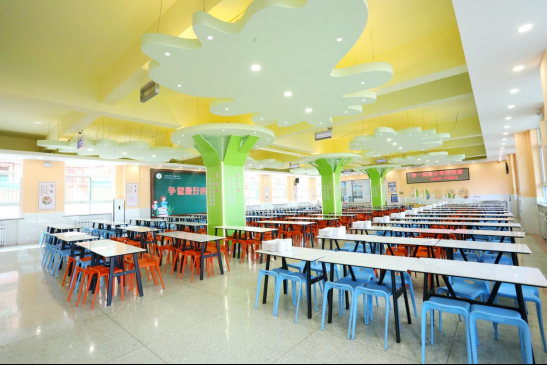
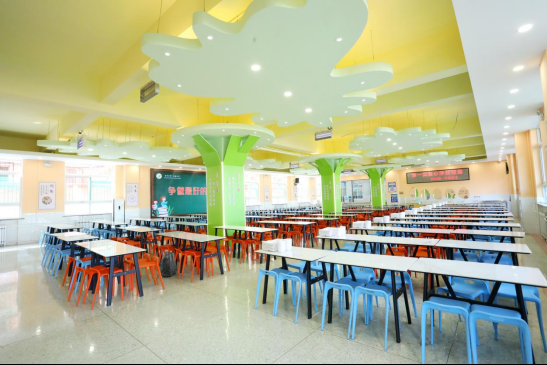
+ backpack (169, 263)
